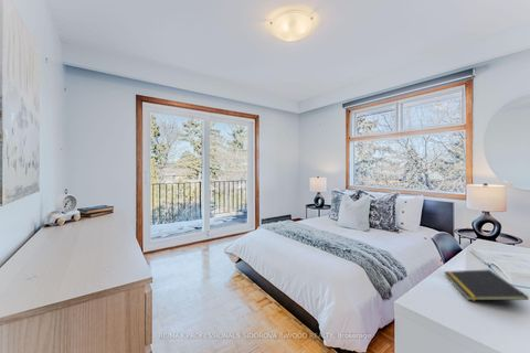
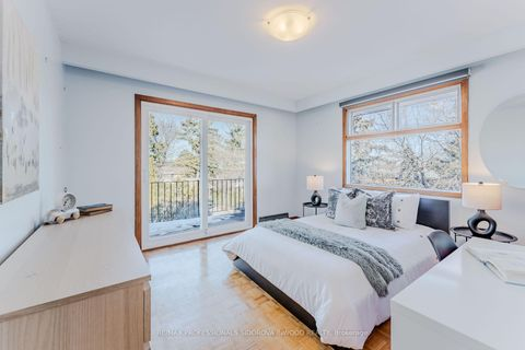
- notepad (479, 284)
